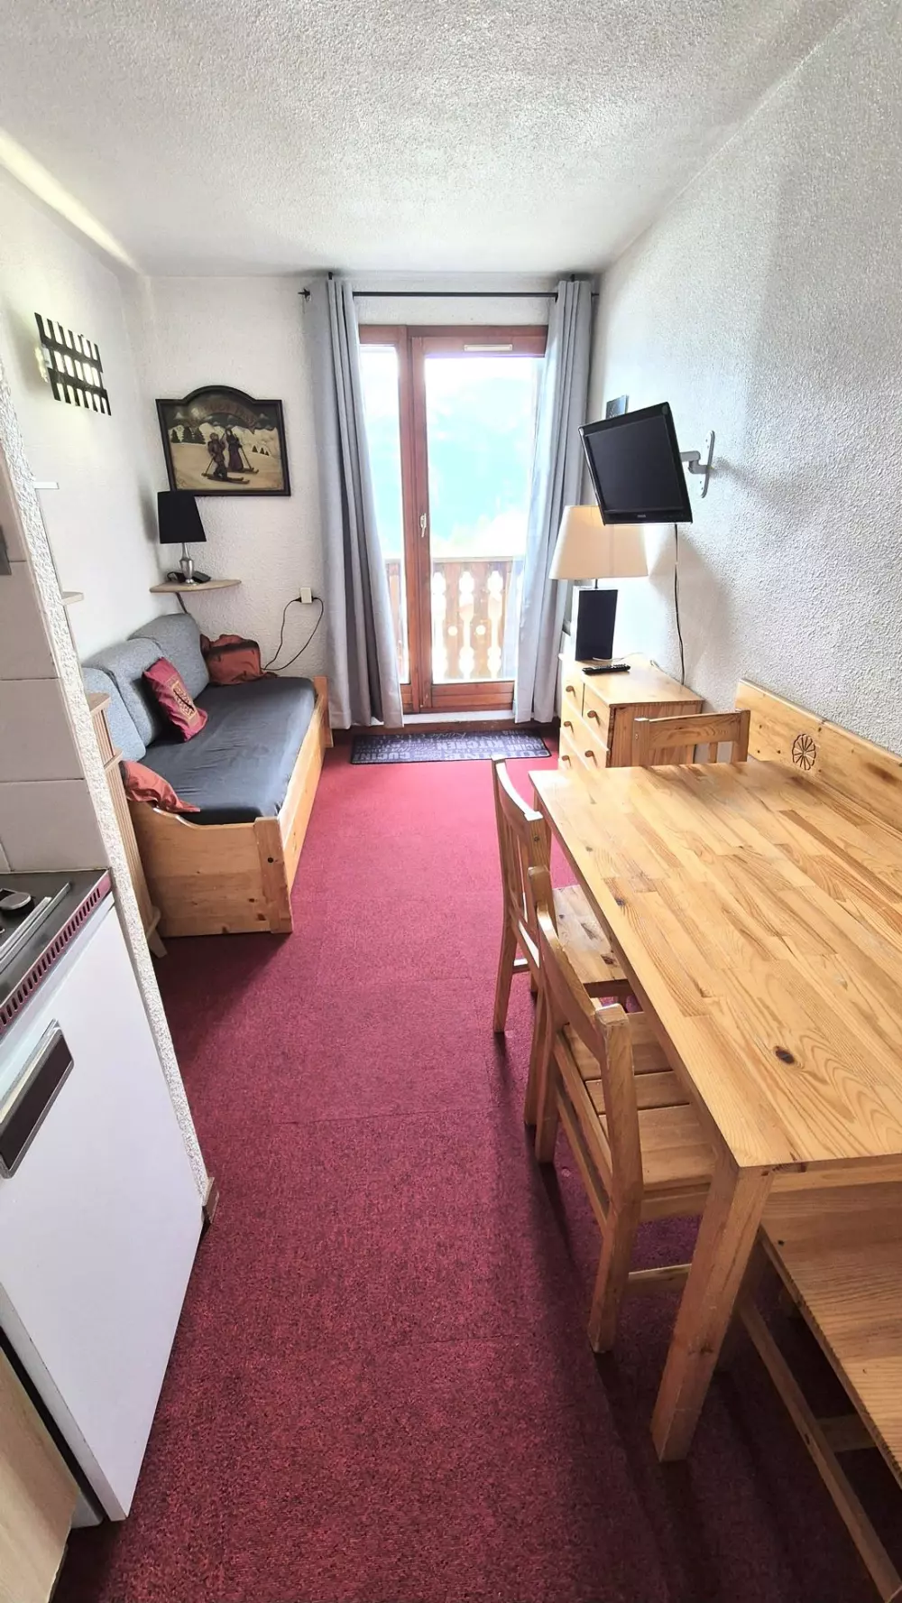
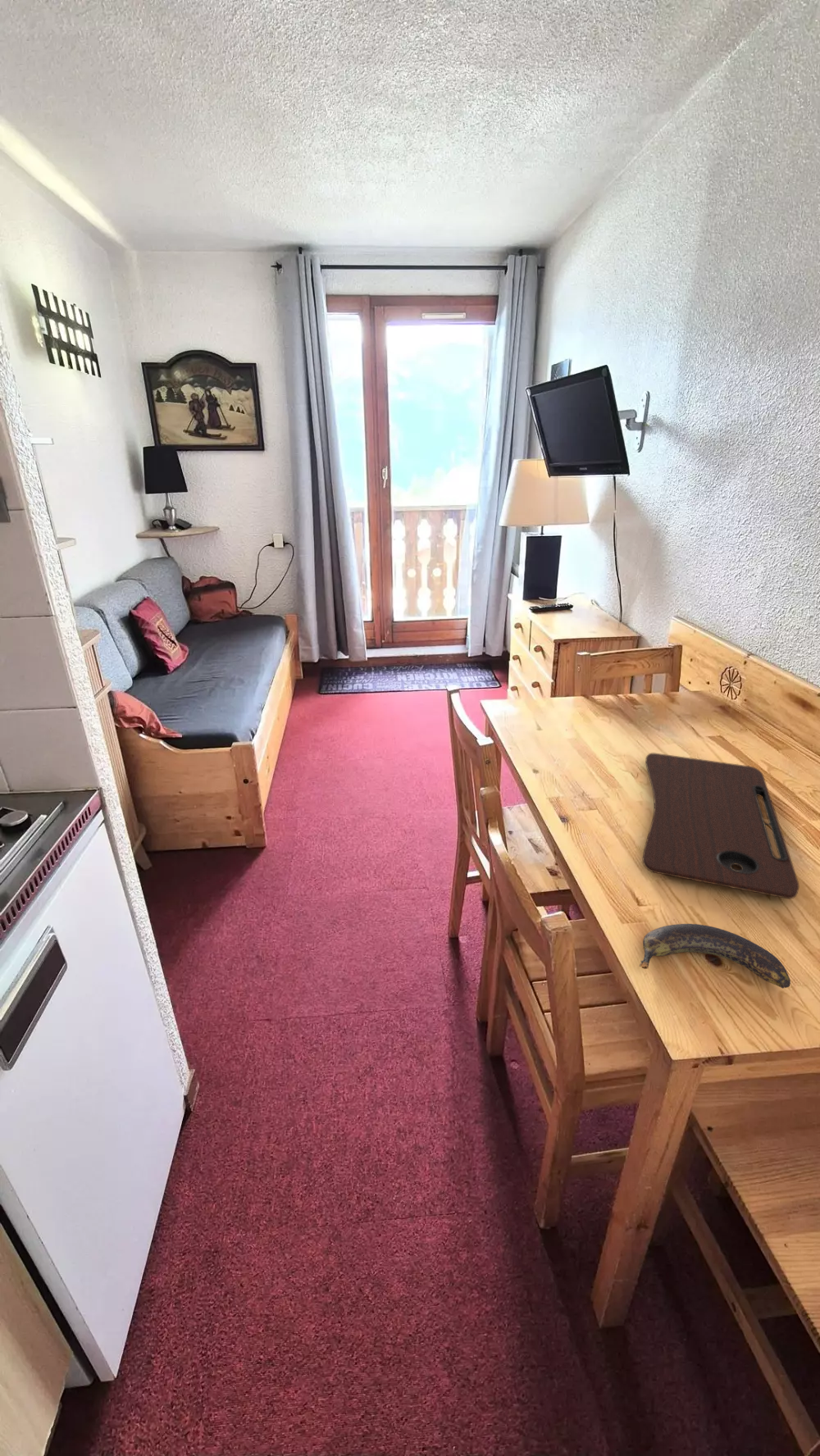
+ banana (704, 952)
+ cutting board (708, 815)
